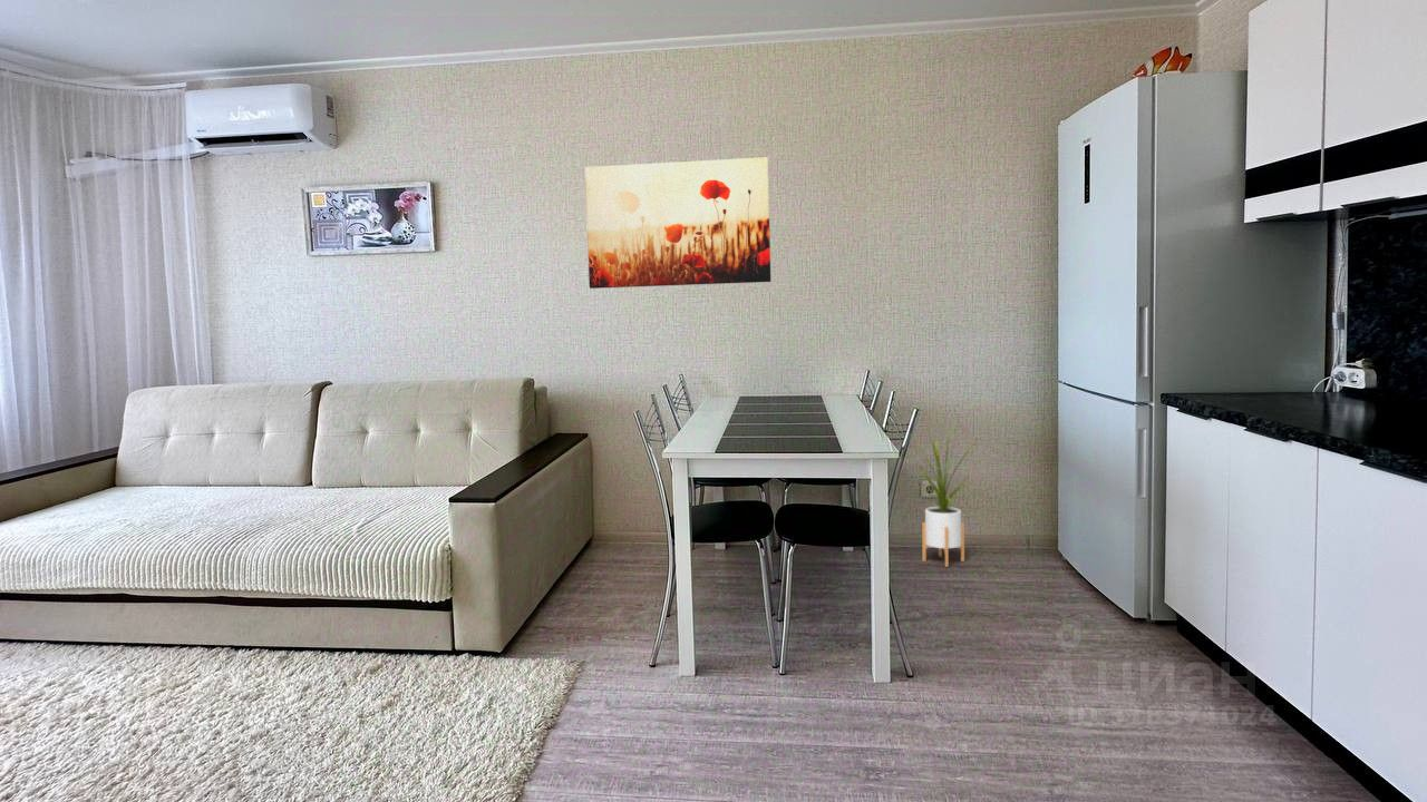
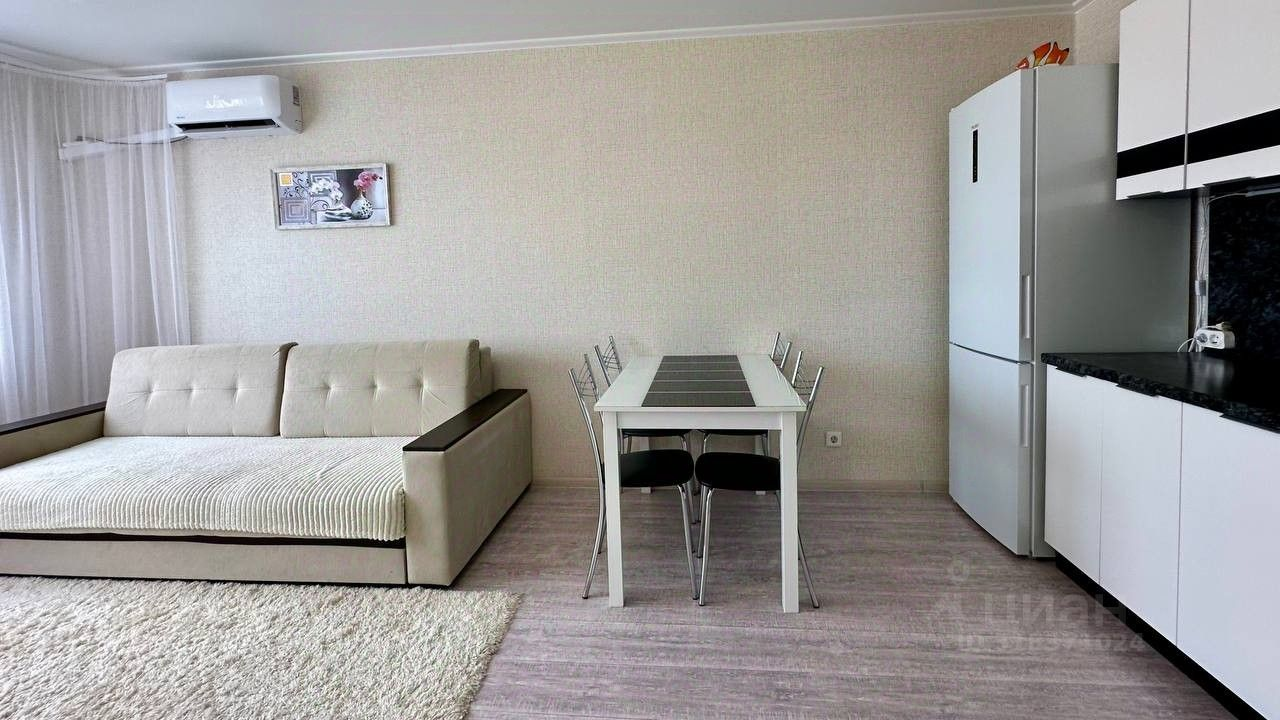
- wall art (677, 224)
- house plant (943, 493)
